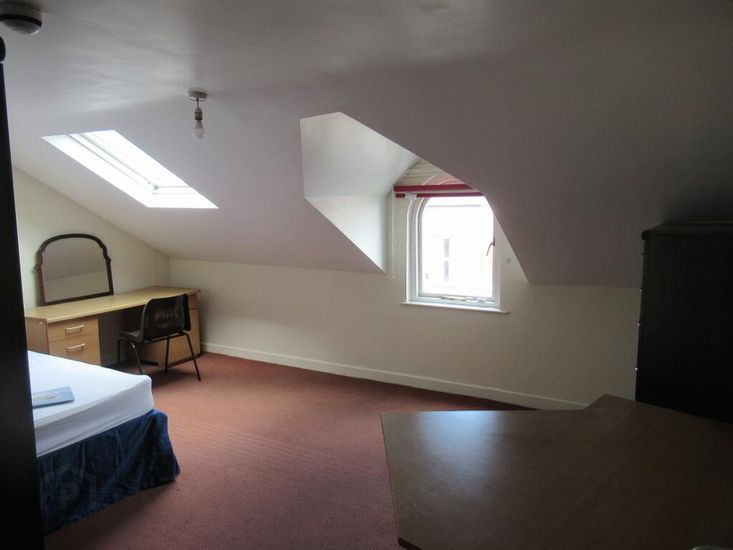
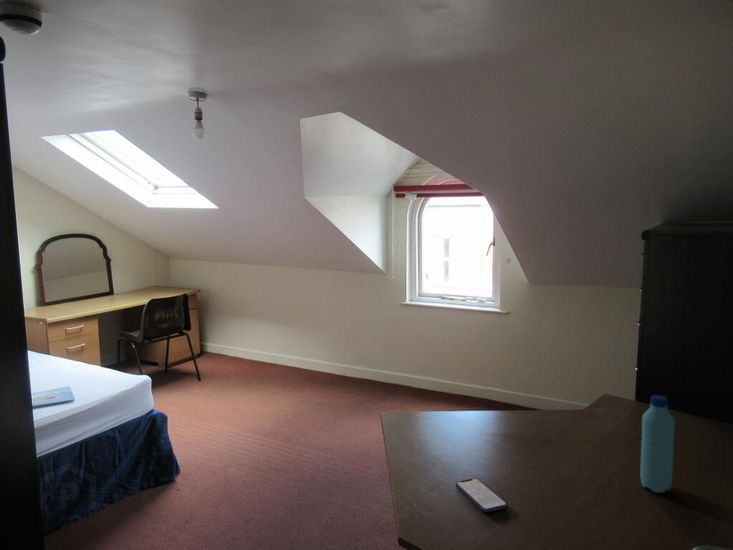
+ water bottle (657, 442)
+ smartphone (480, 494)
